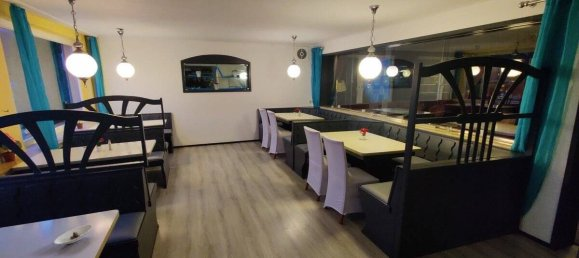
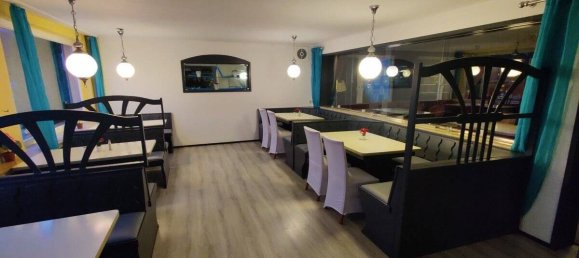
- saucer (74, 235)
